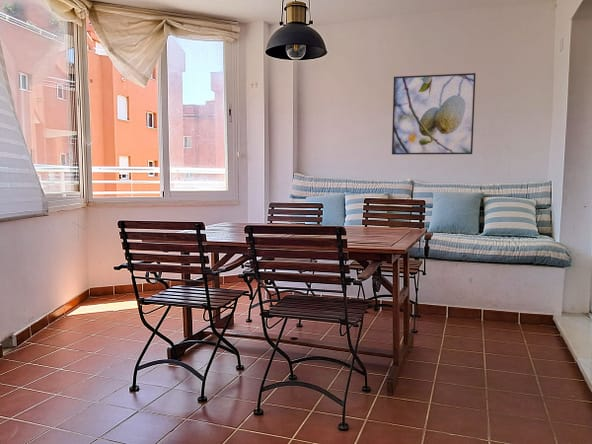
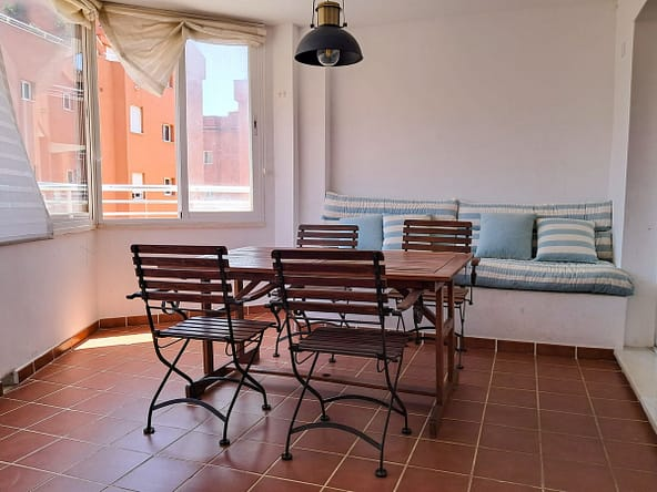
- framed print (432, 114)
